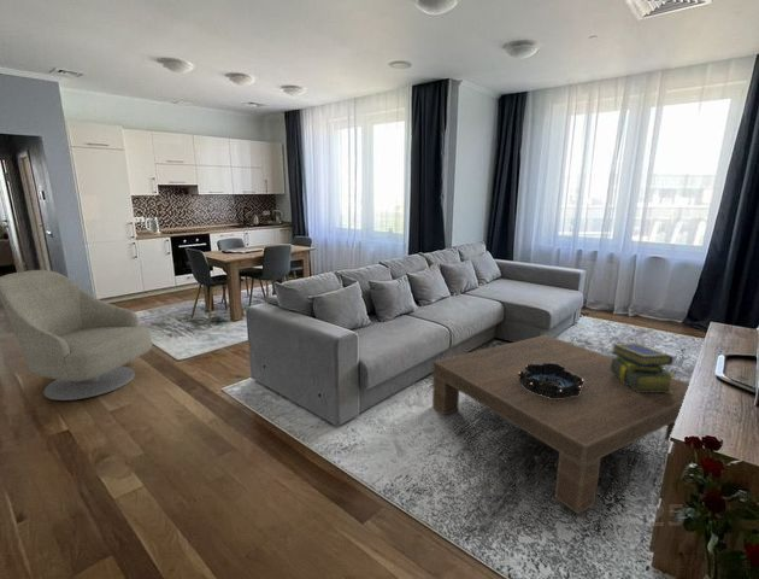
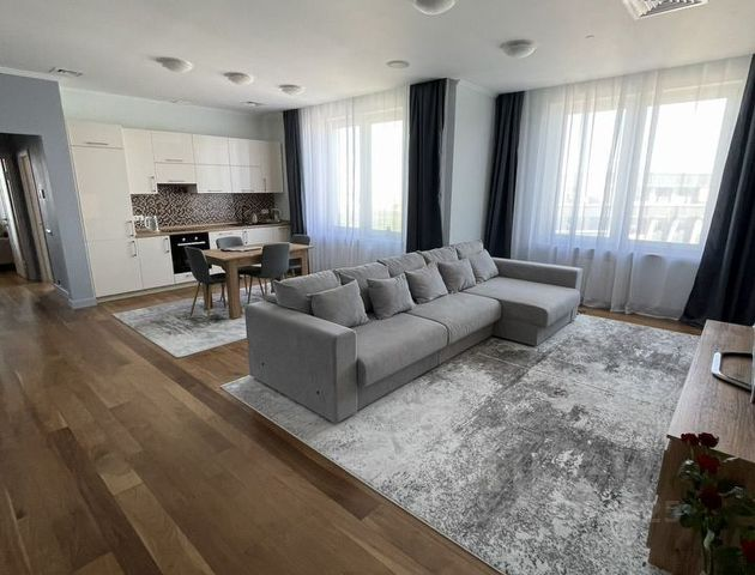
- decorative bowl (549, 376)
- armchair (76, 329)
- stack of books (639, 365)
- coffee table (557, 399)
